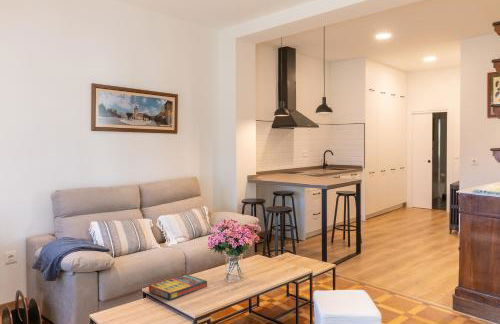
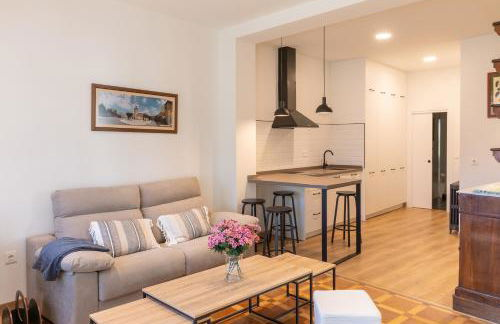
- game compilation box (178, 286)
